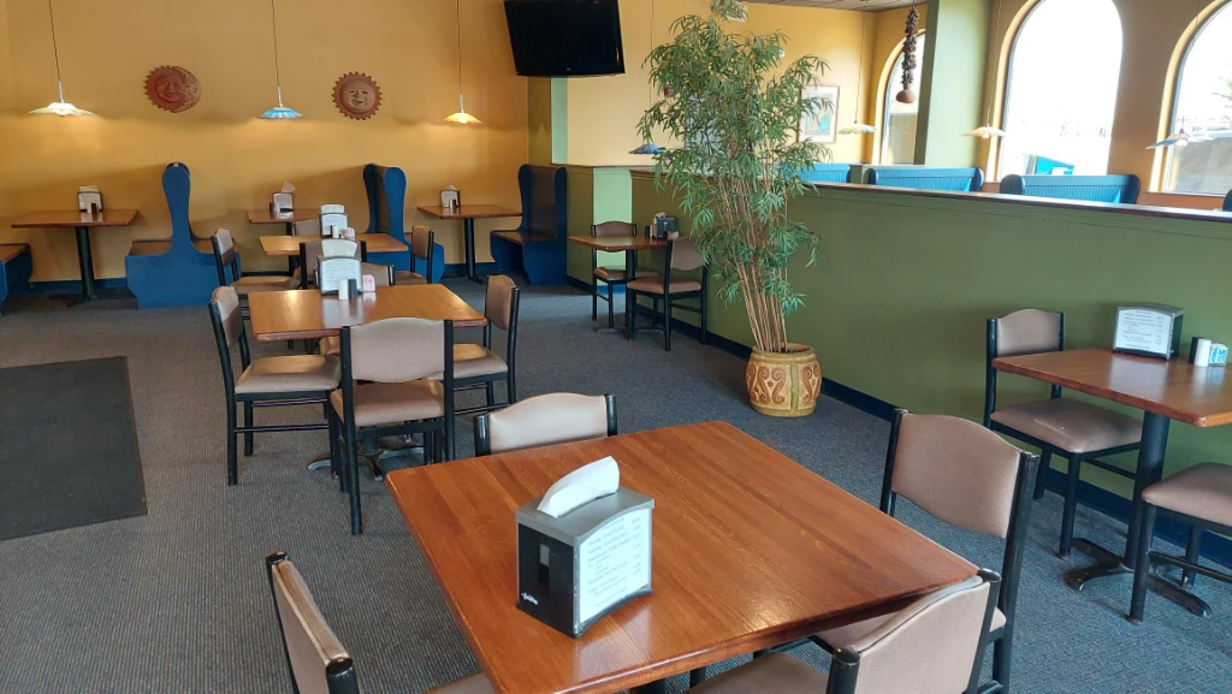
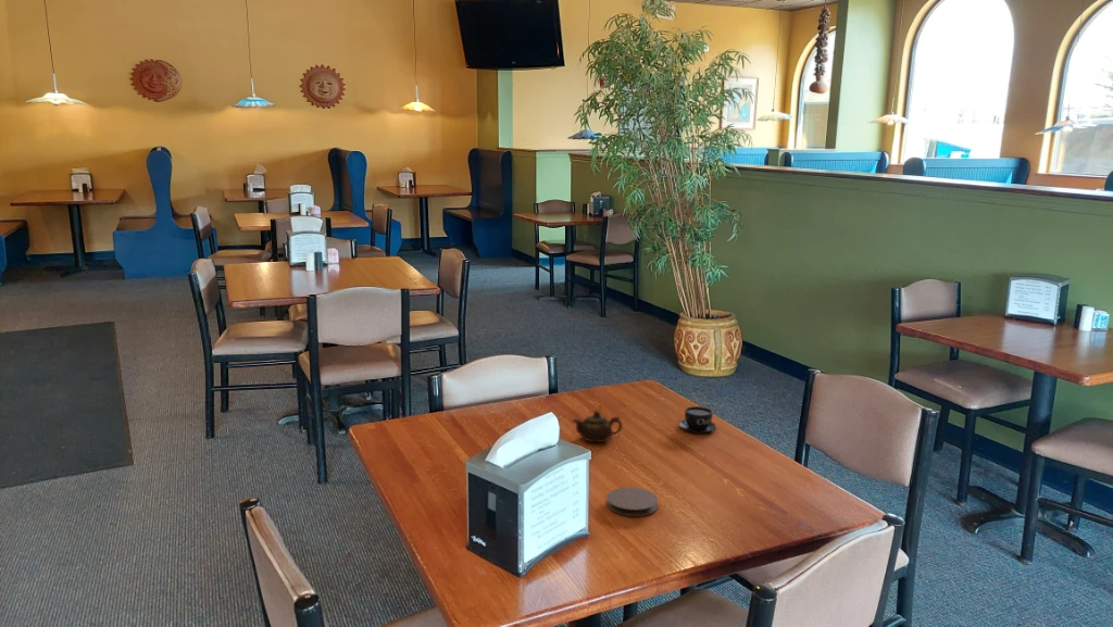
+ coaster (631, 501)
+ teacup (696, 418)
+ teapot (597, 425)
